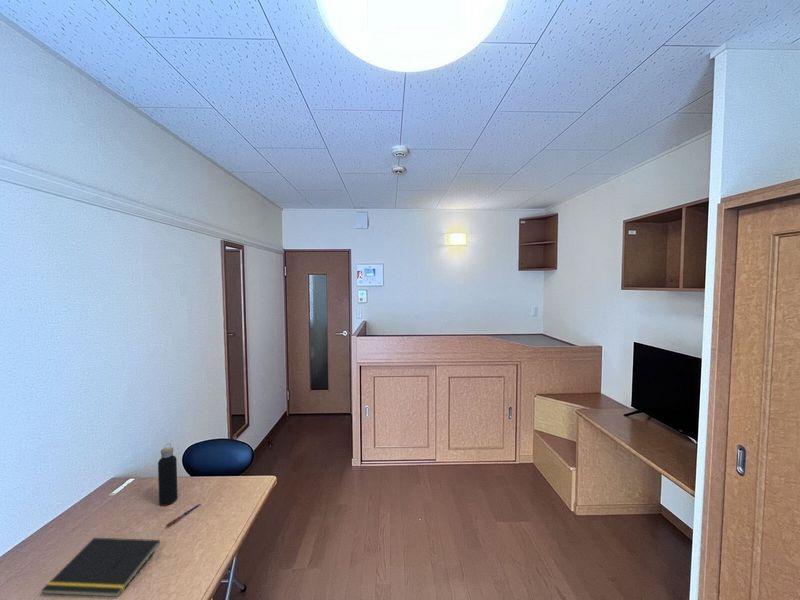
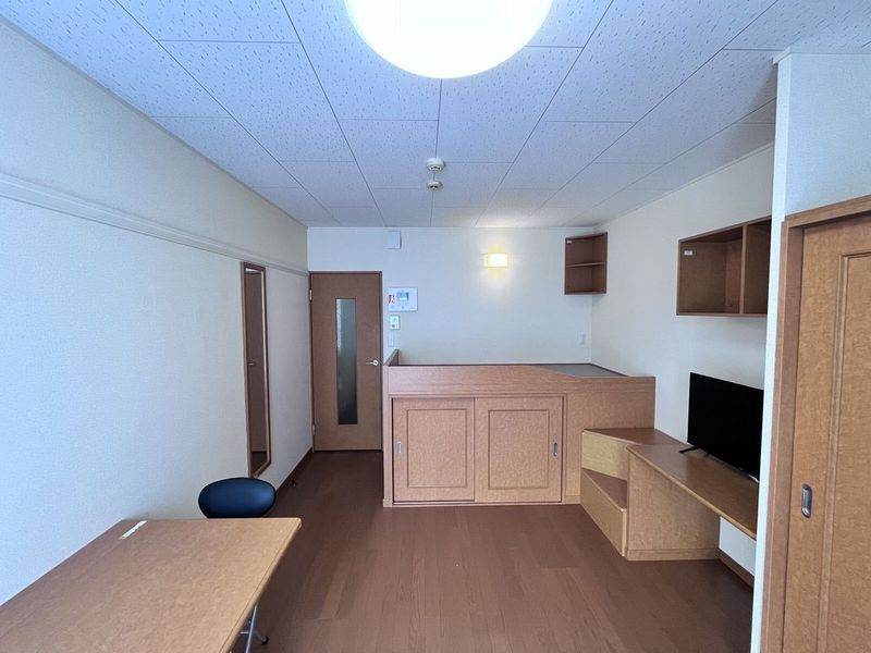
- pen (184, 513)
- water bottle (167, 472)
- notepad (105, 564)
